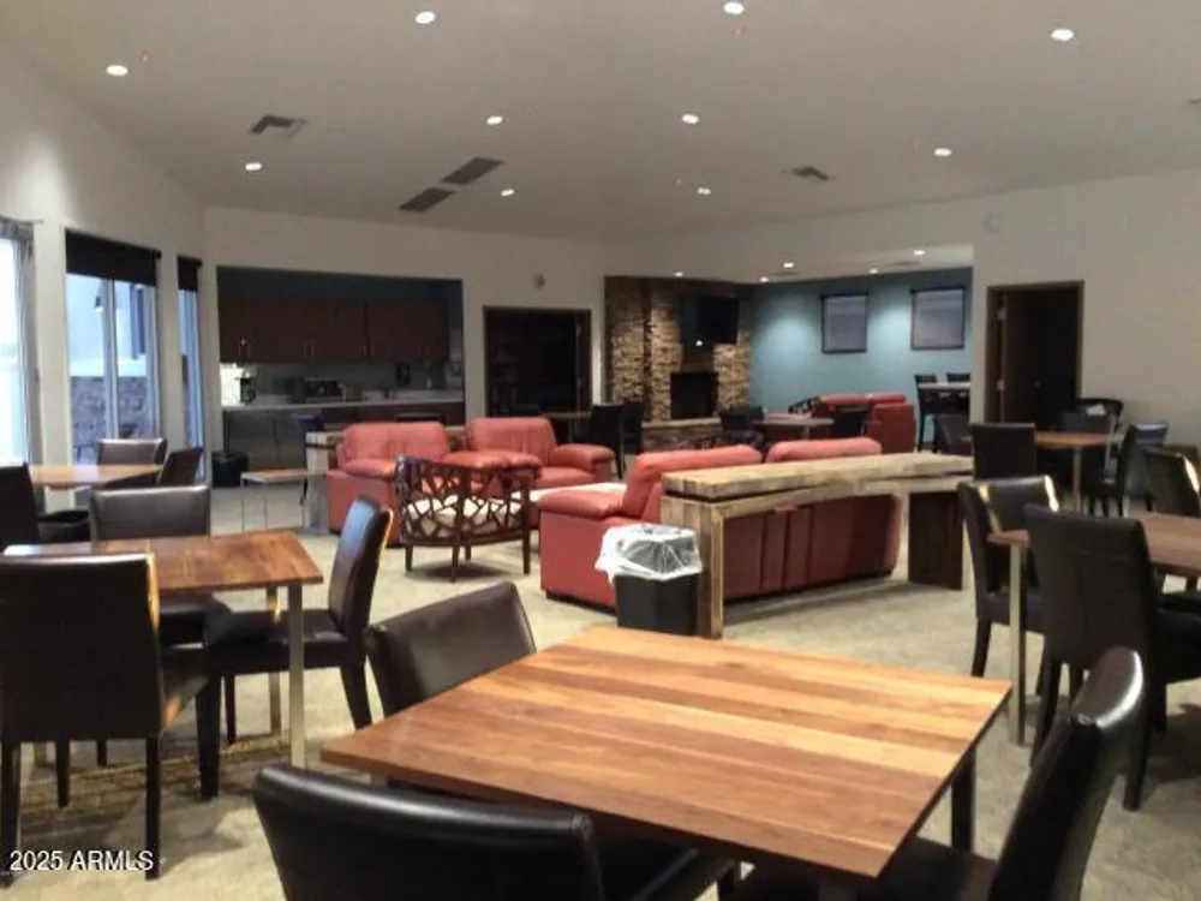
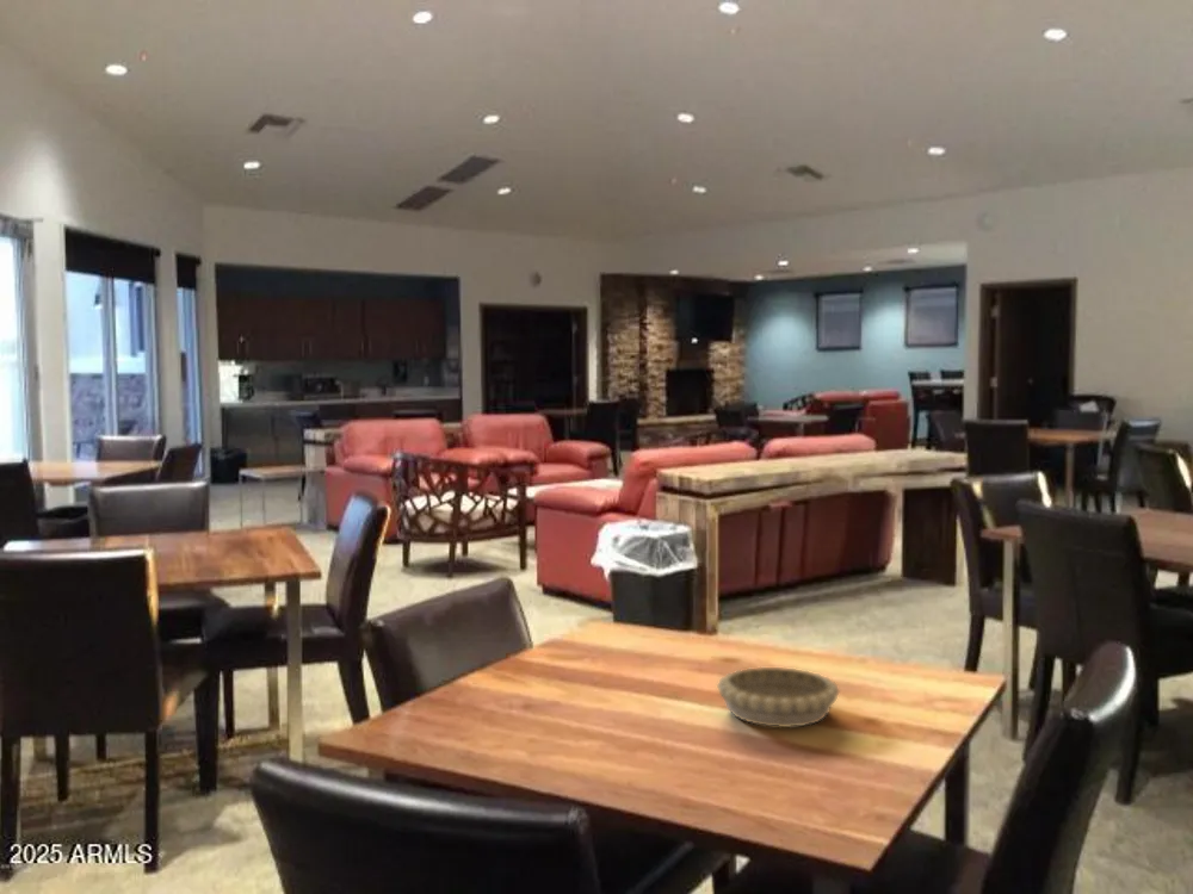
+ decorative bowl (777, 695)
